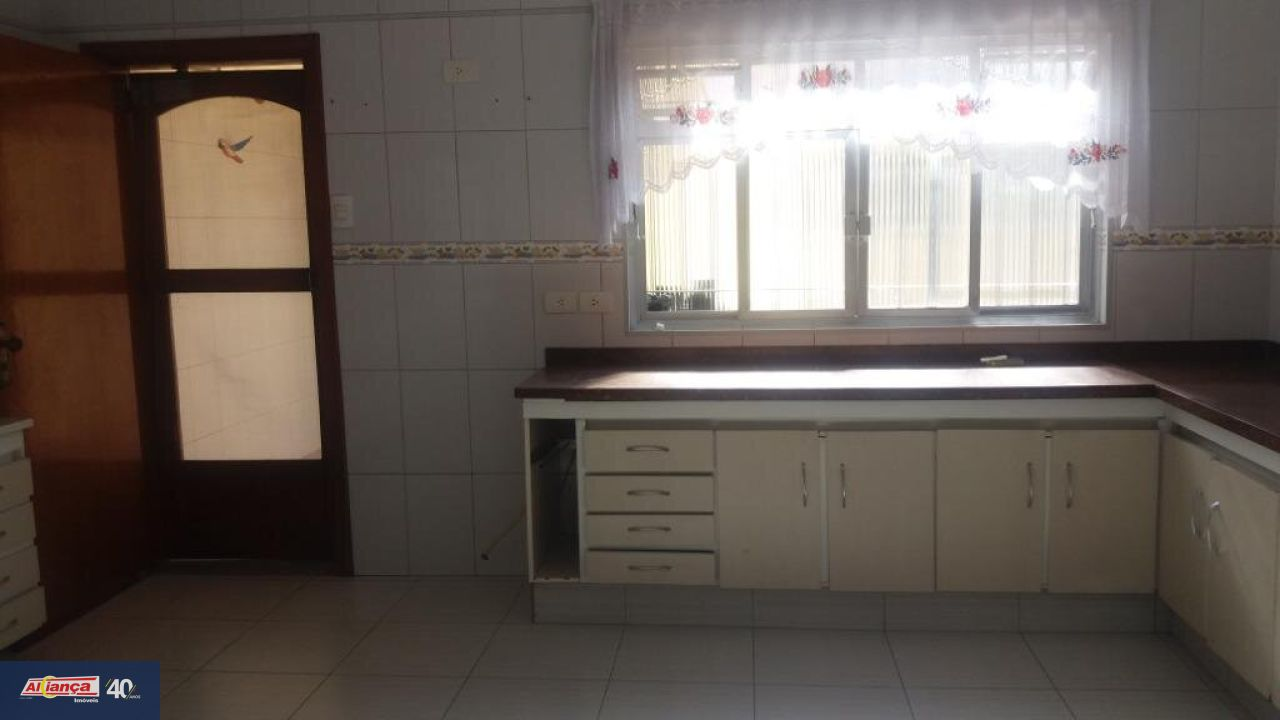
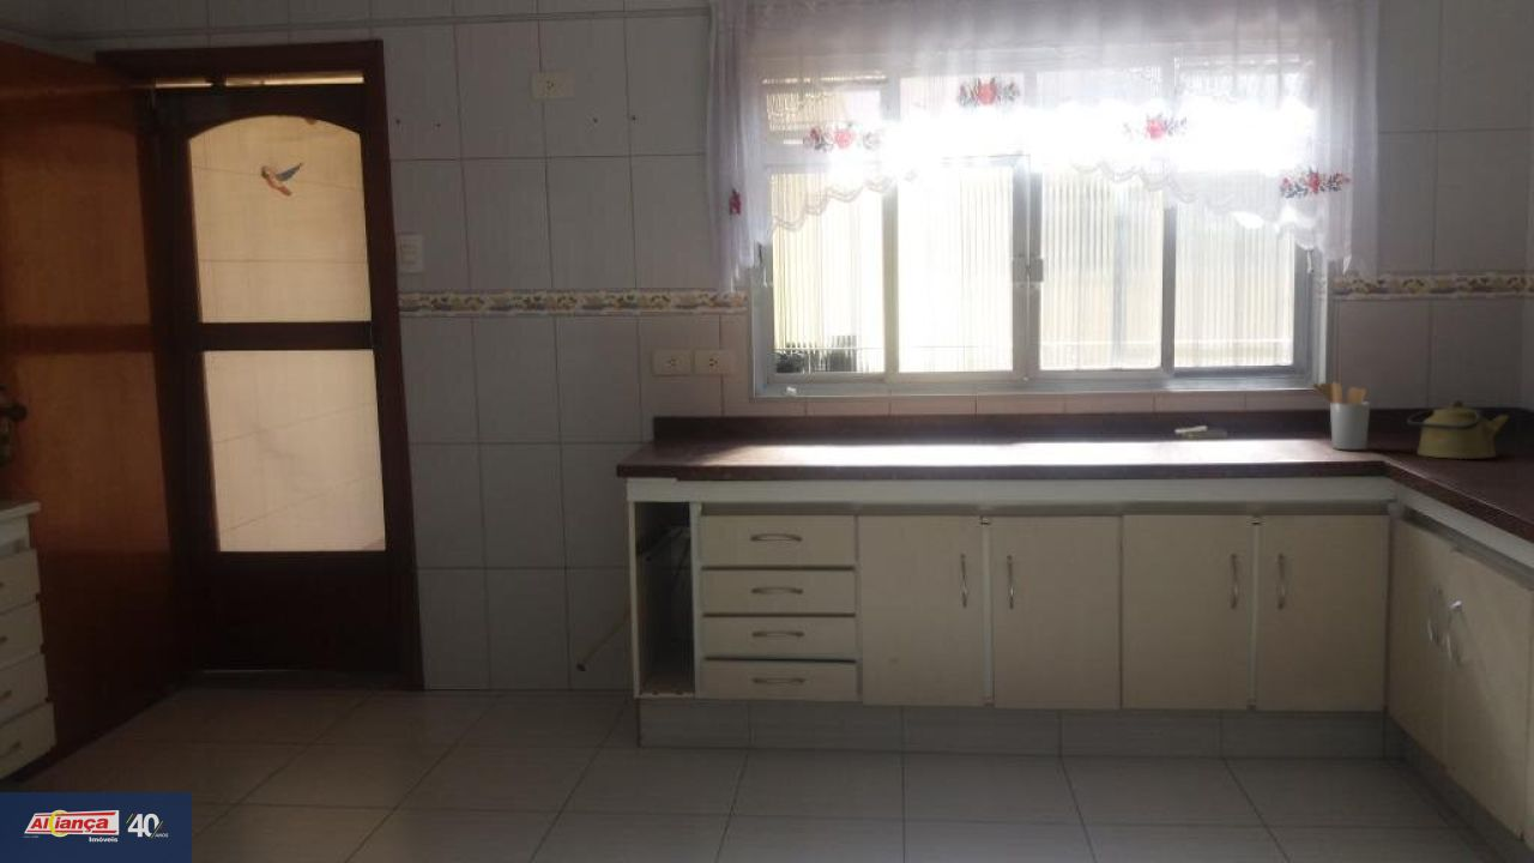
+ utensil holder (1341, 414)
+ kettle (1463, 428)
